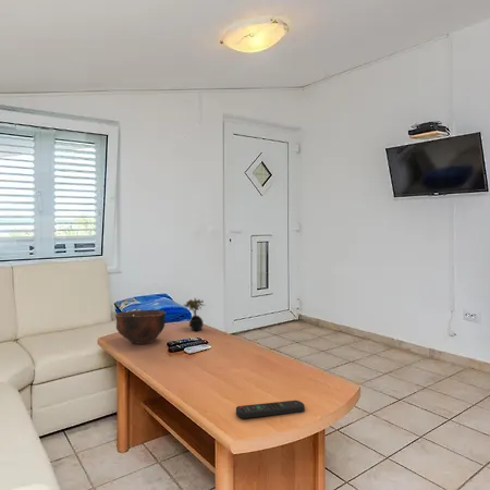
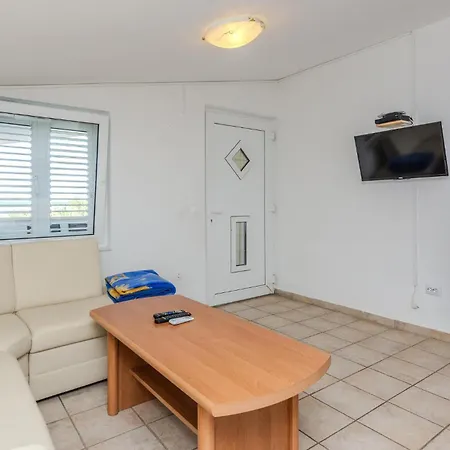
- bowl (140, 327)
- remote control (270, 408)
- succulent plant (195, 313)
